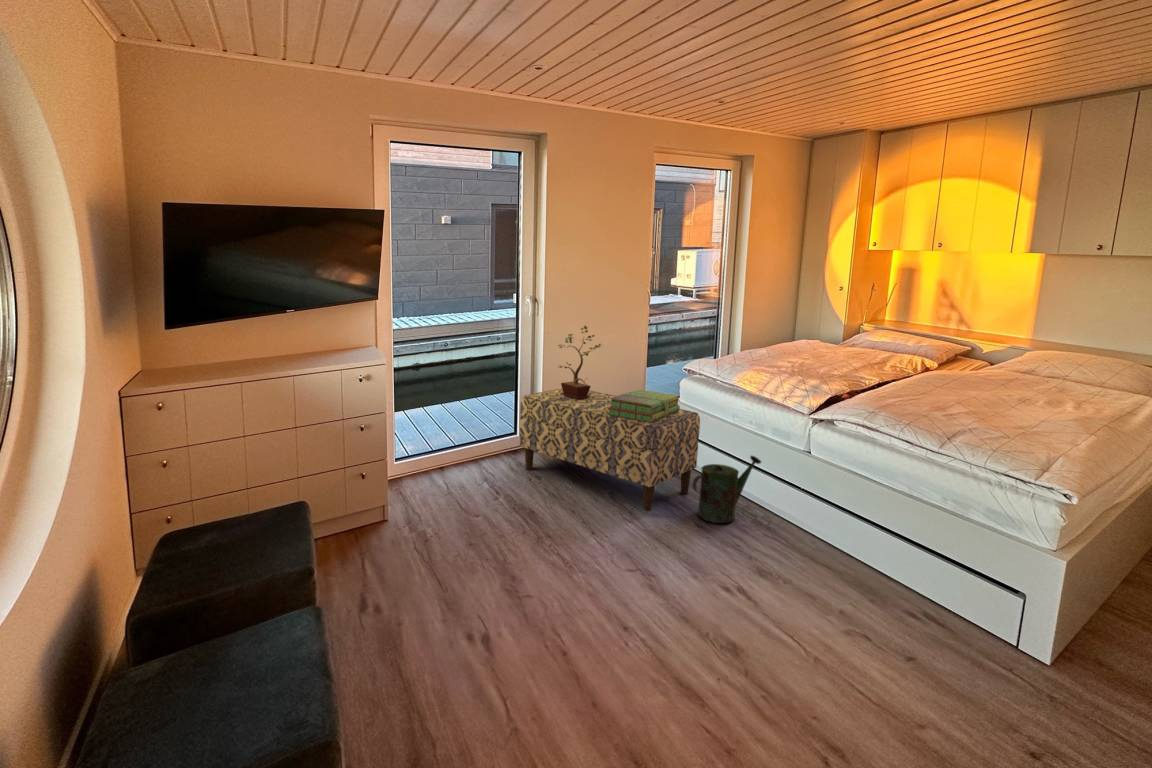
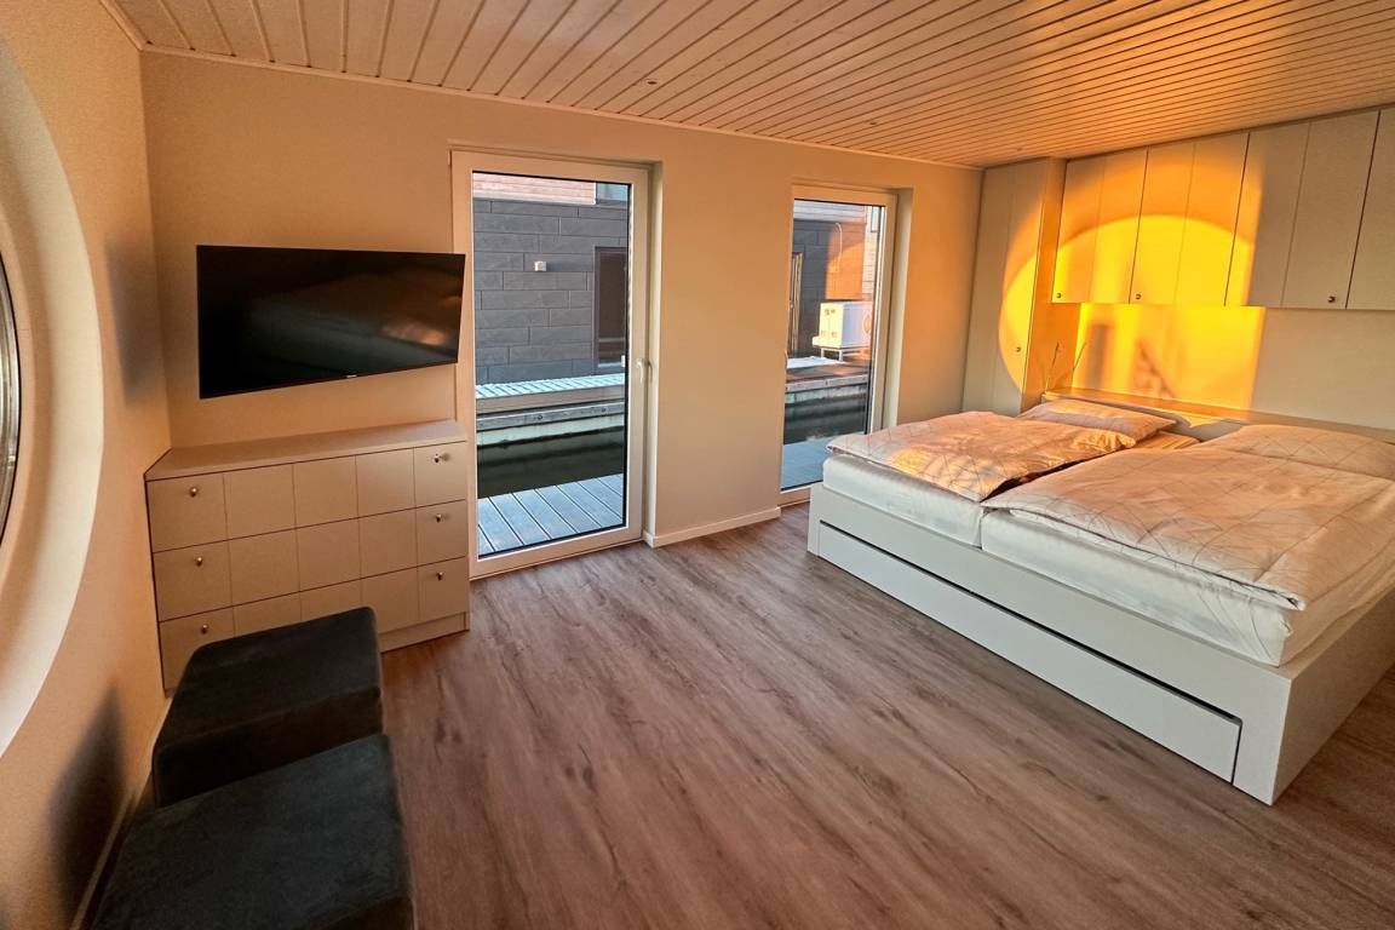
- watering can (726, 487)
- potted plant (581, 362)
- bench (605, 442)
- stack of books (644, 404)
